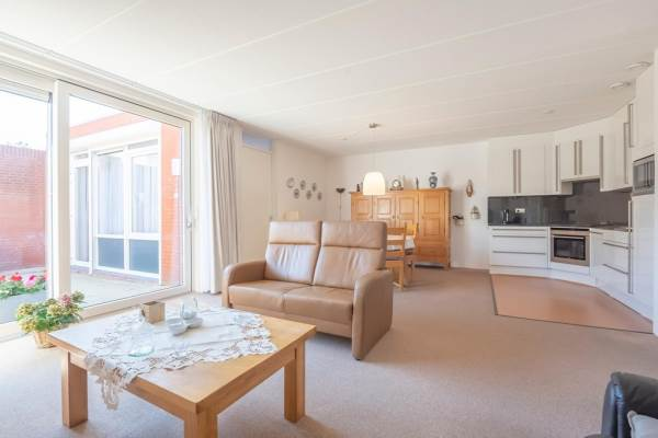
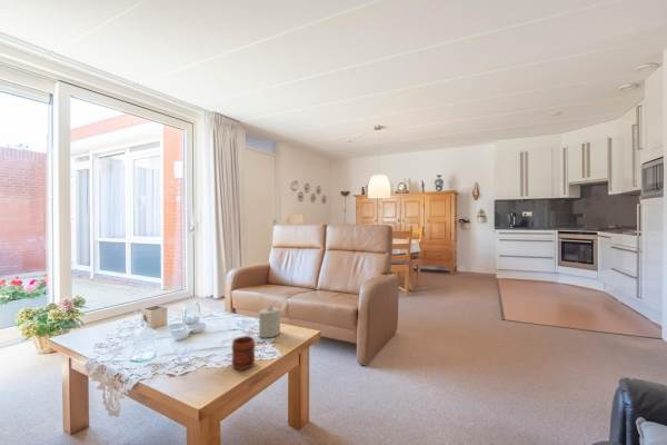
+ mug (245, 353)
+ candle (269, 319)
